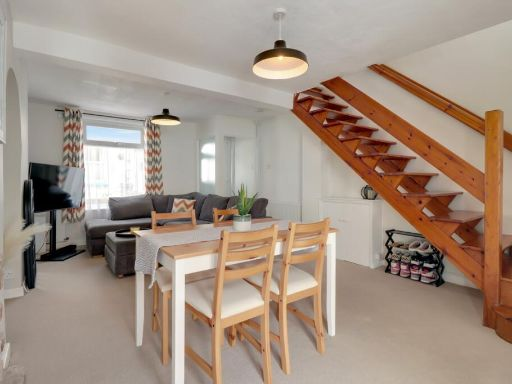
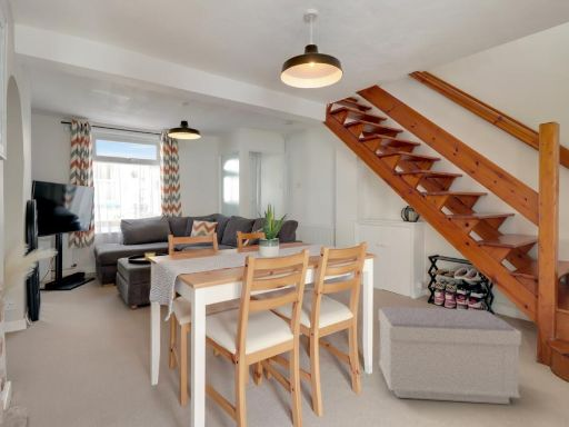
+ bench (441, 350)
